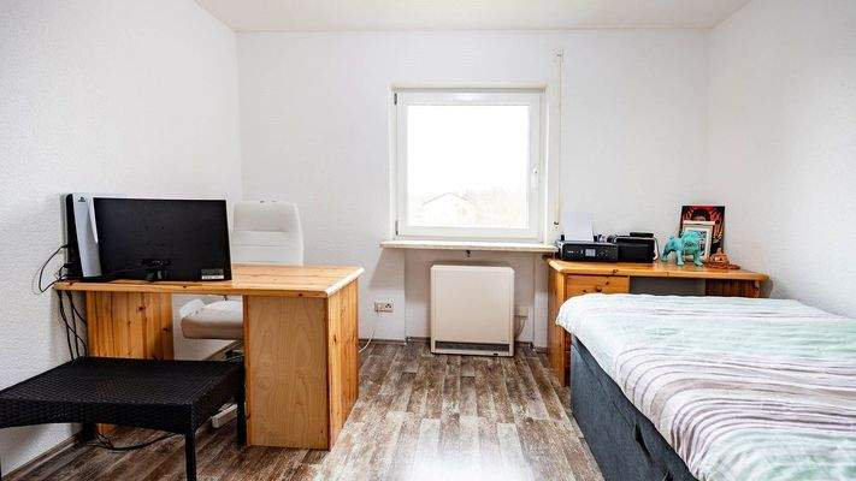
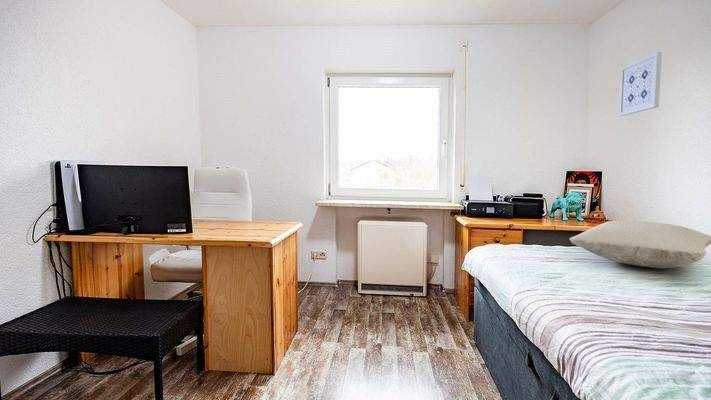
+ wall art (638, 86)
+ pillow (640, 243)
